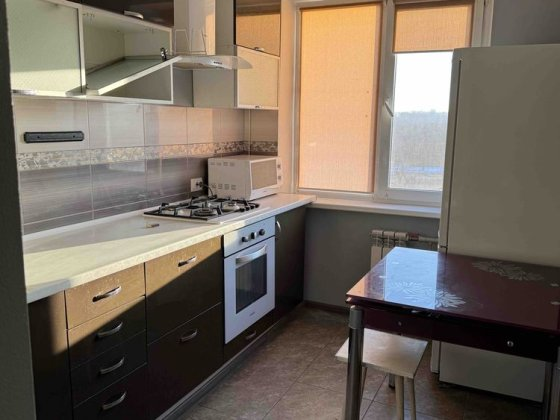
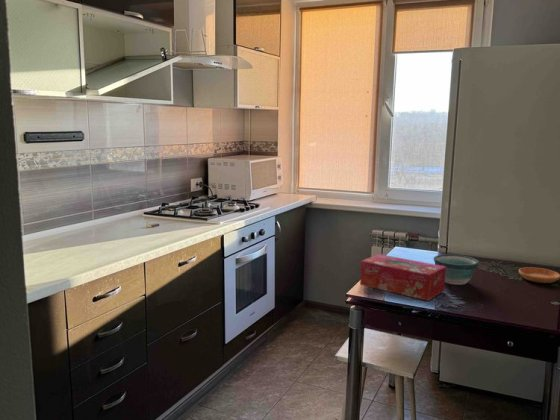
+ tissue box (402, 275)
+ bowl (455, 270)
+ saucer (538, 275)
